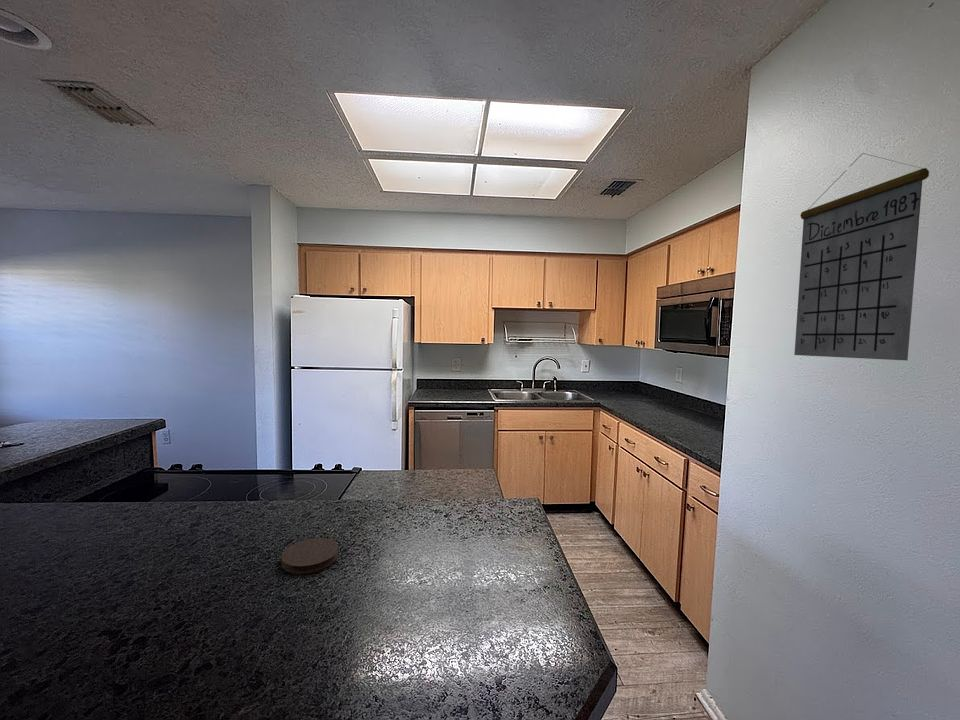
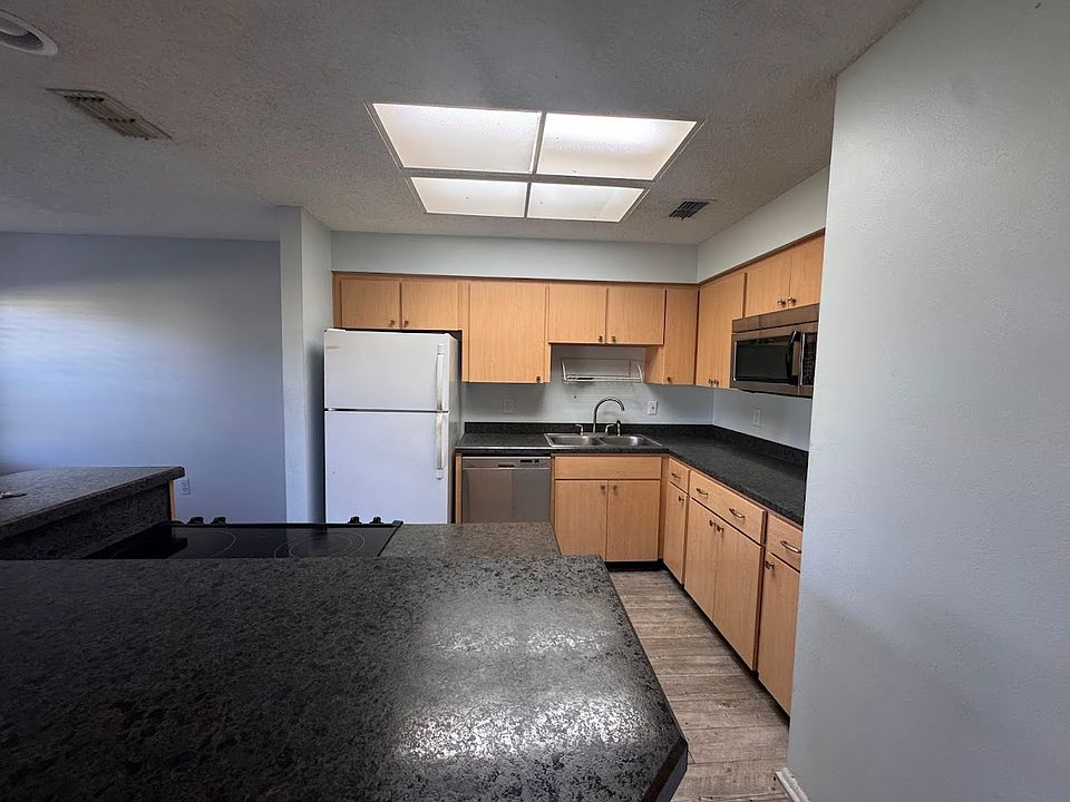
- coaster (310, 554)
- calendar (851, 256)
